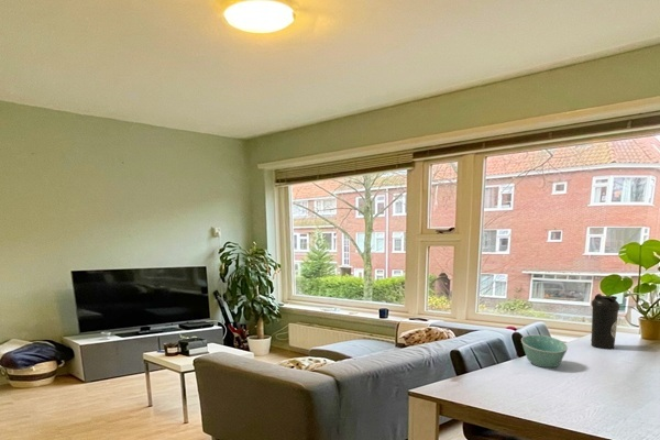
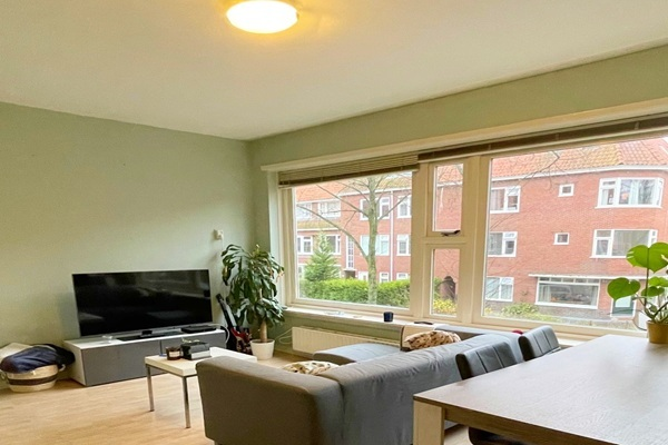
- bowl (543, 352)
- water bottle (604, 321)
